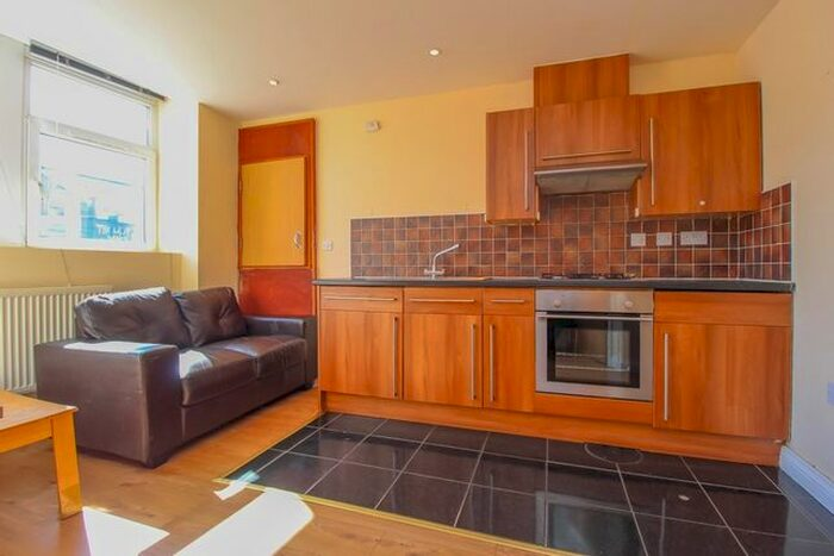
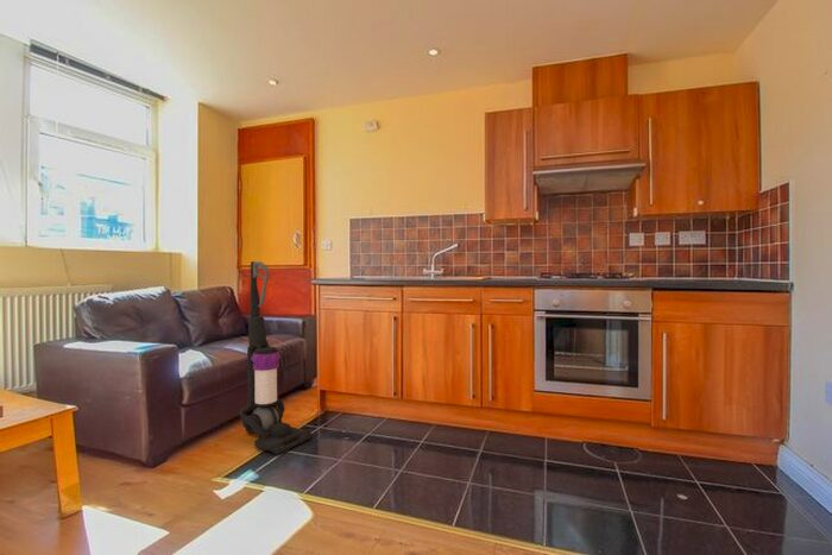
+ vacuum cleaner (270, 349)
